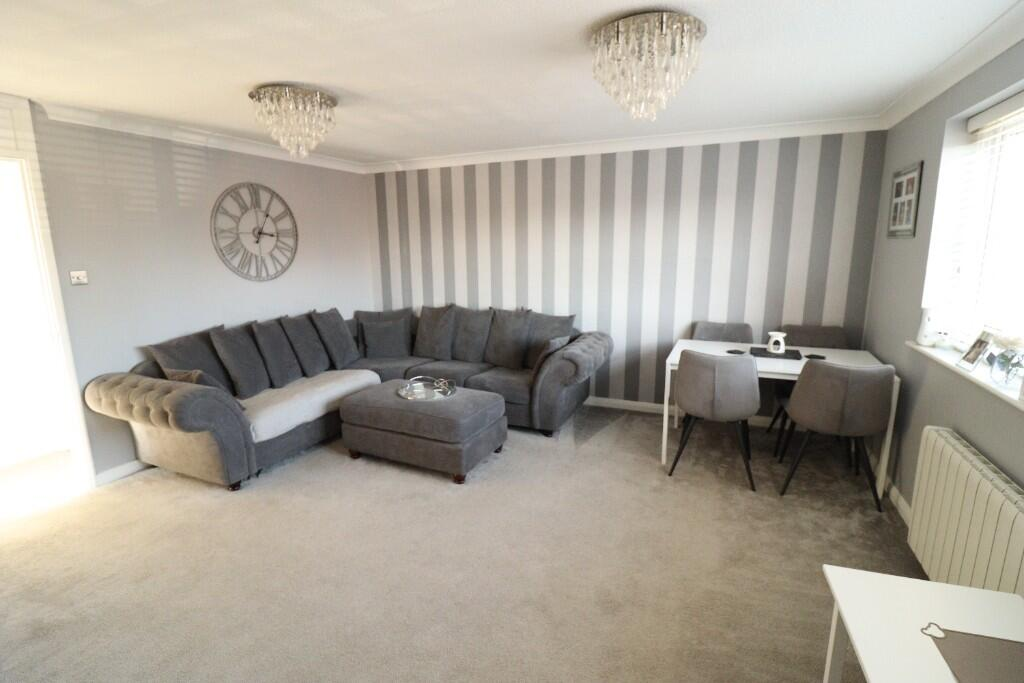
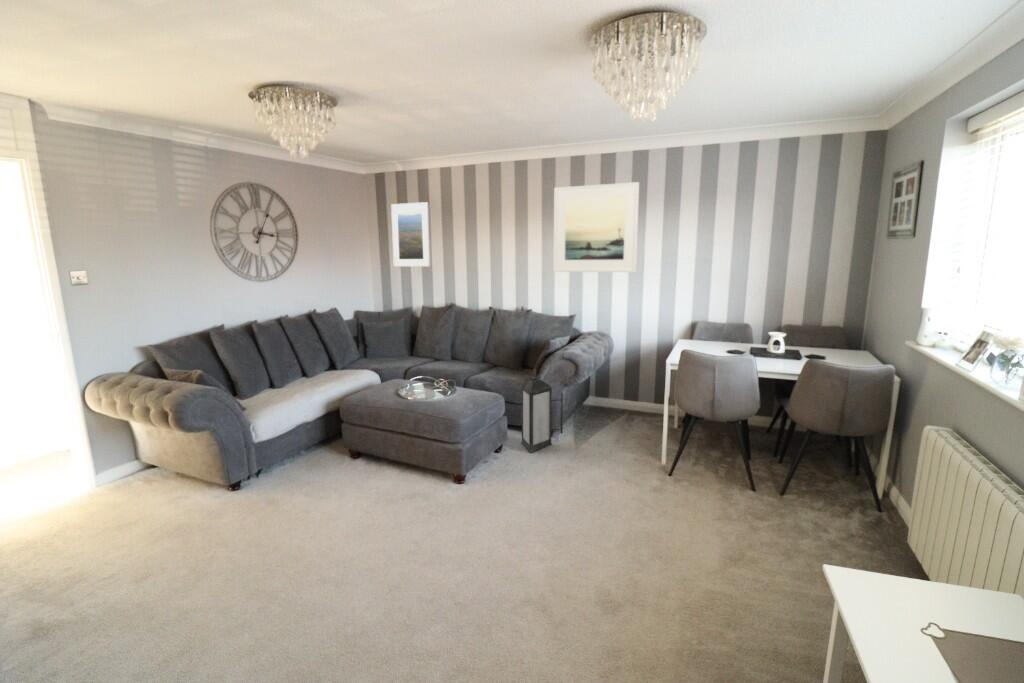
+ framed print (594, 229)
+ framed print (410, 235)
+ lantern (537, 407)
